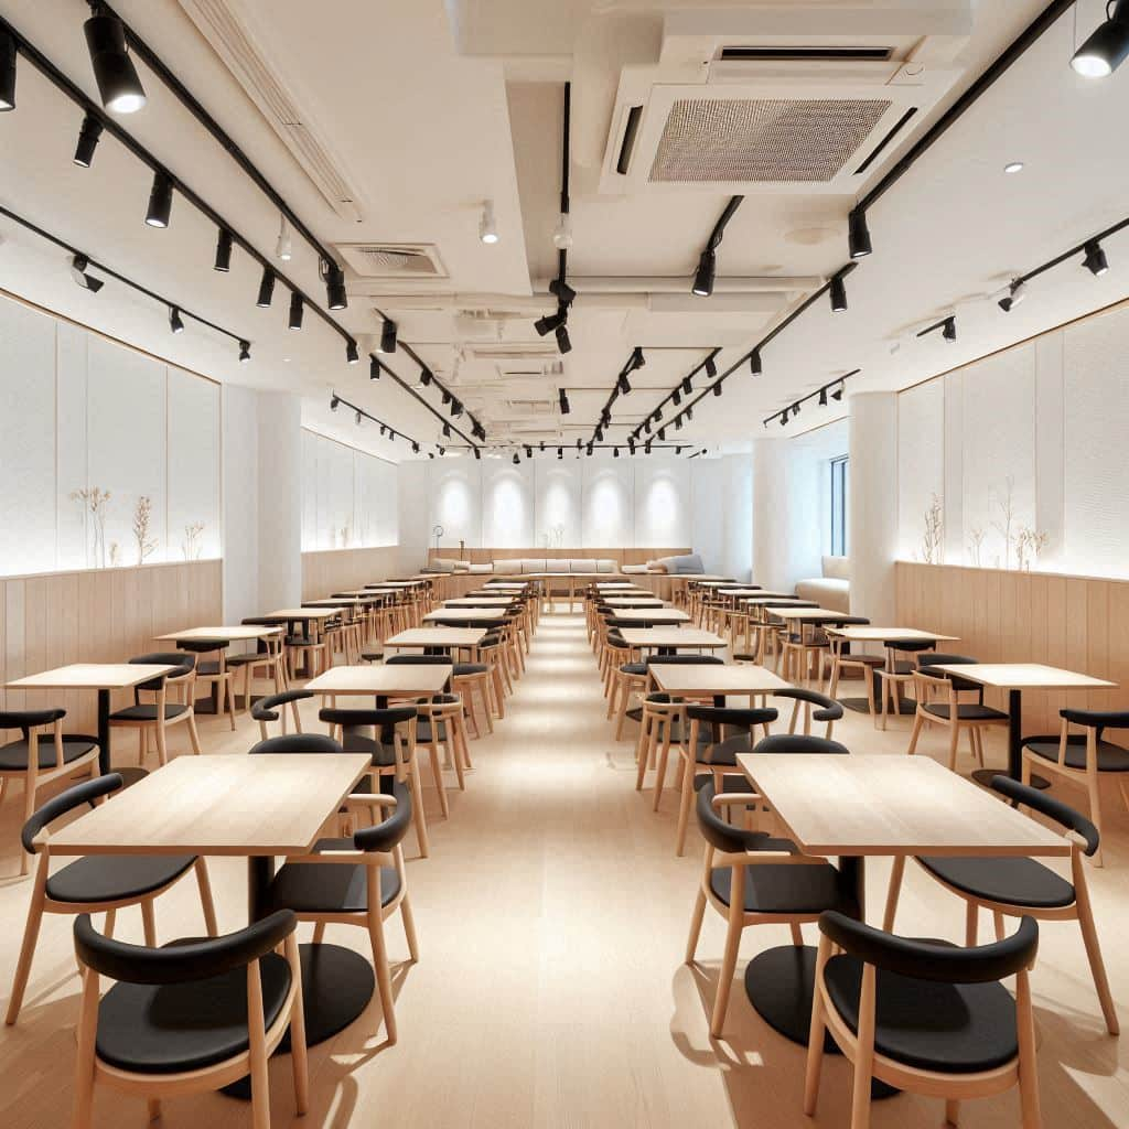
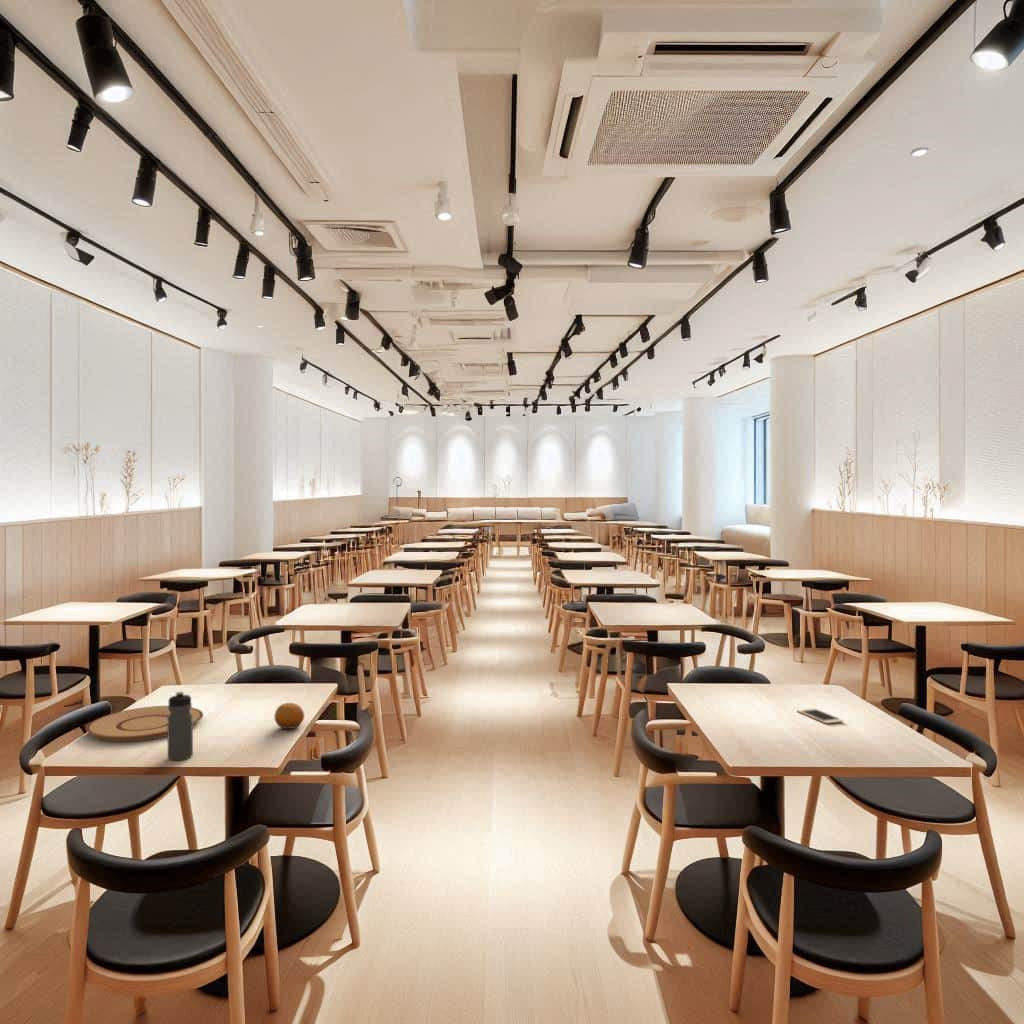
+ cell phone (819, 715)
+ plate (146, 723)
+ water bottle (180, 724)
+ fruit (289, 715)
